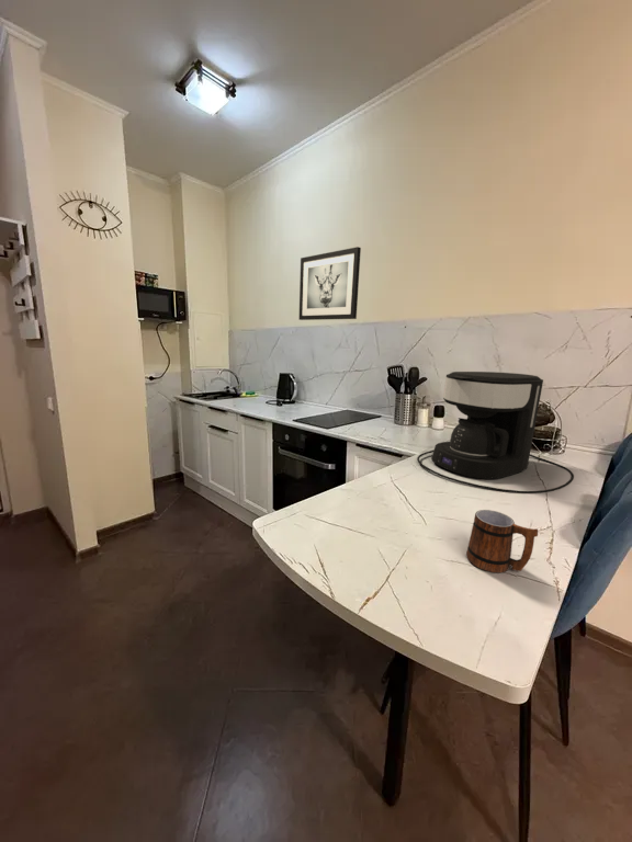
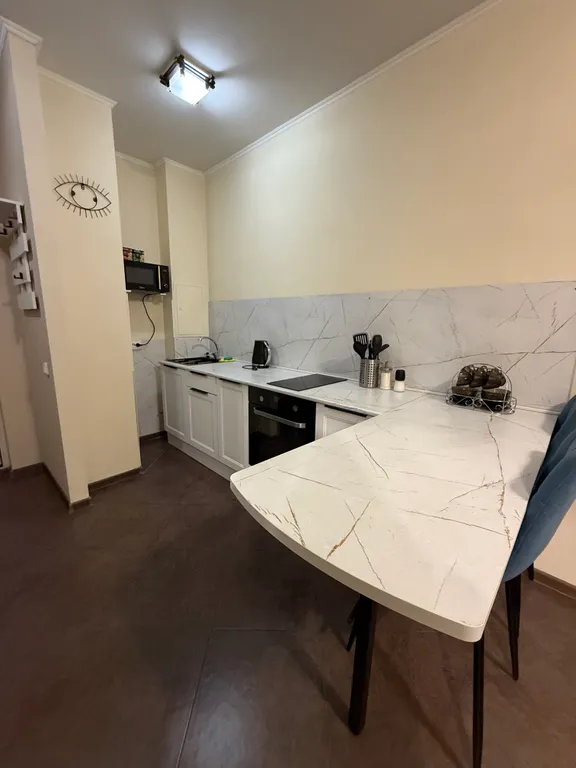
- wall art (327, 286)
- mug (500, 541)
- coffee maker (500, 421)
